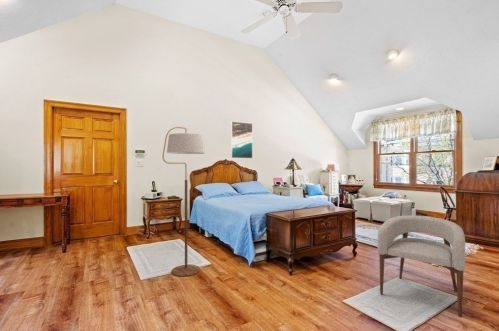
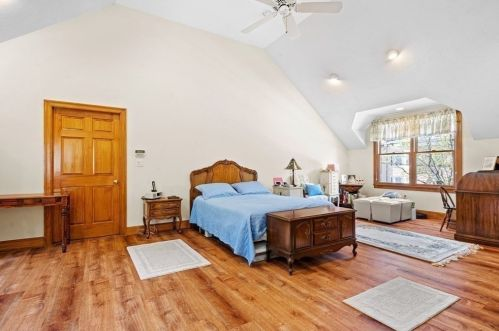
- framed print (242, 140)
- floor lamp (185, 199)
- armchair (421, 257)
